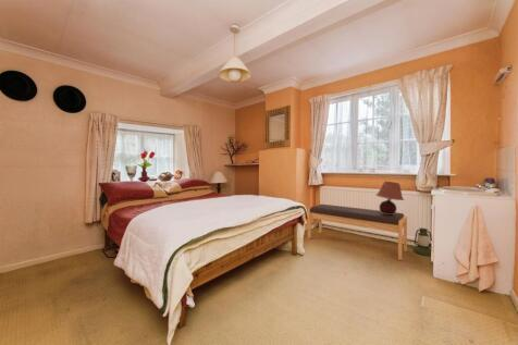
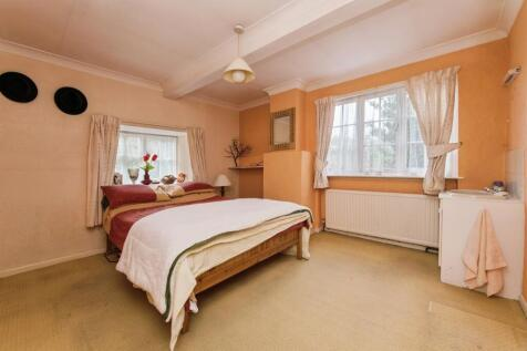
- bench (353, 224)
- lantern (423, 239)
- table lamp (386, 197)
